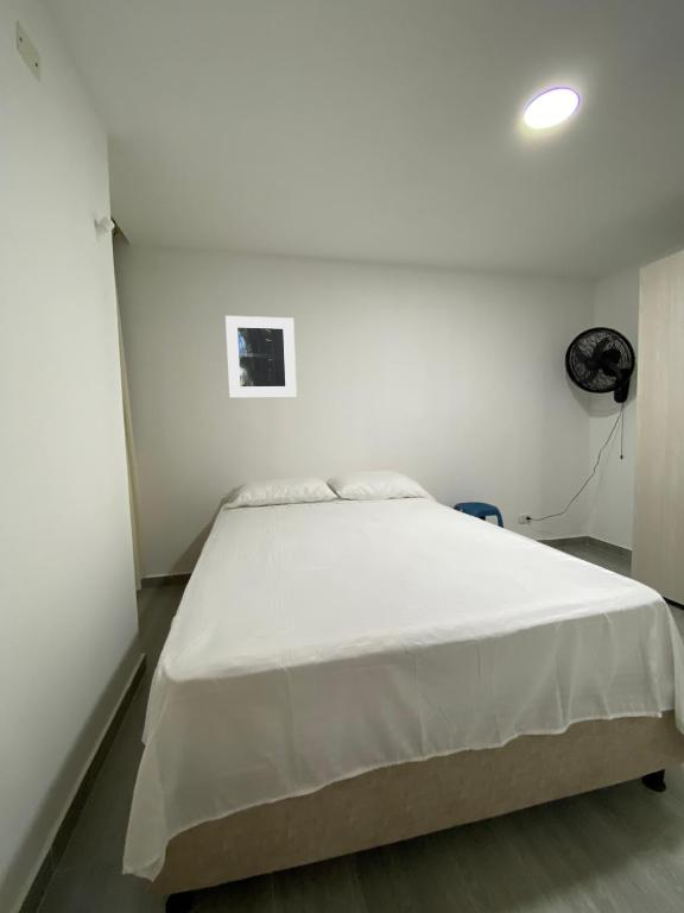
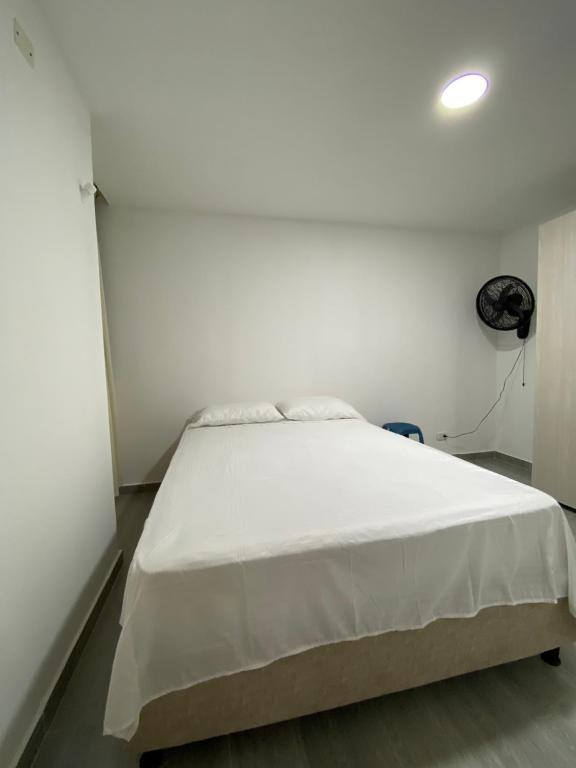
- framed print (261, 357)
